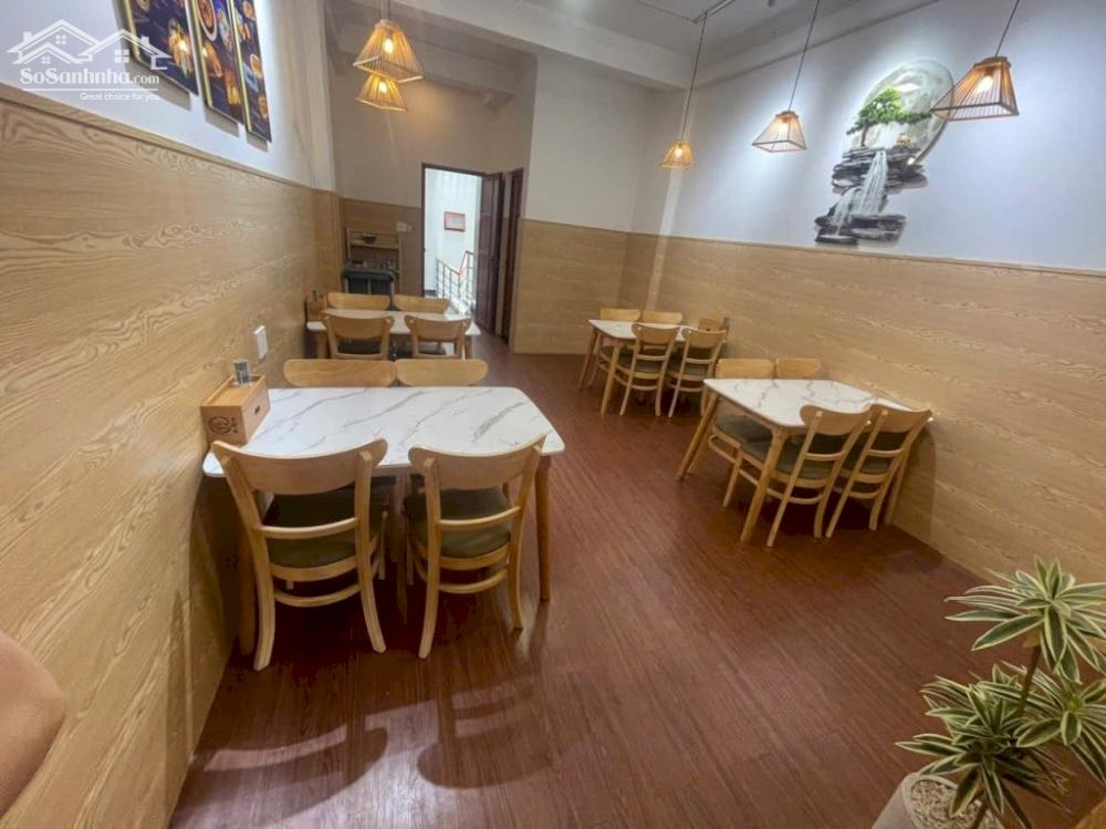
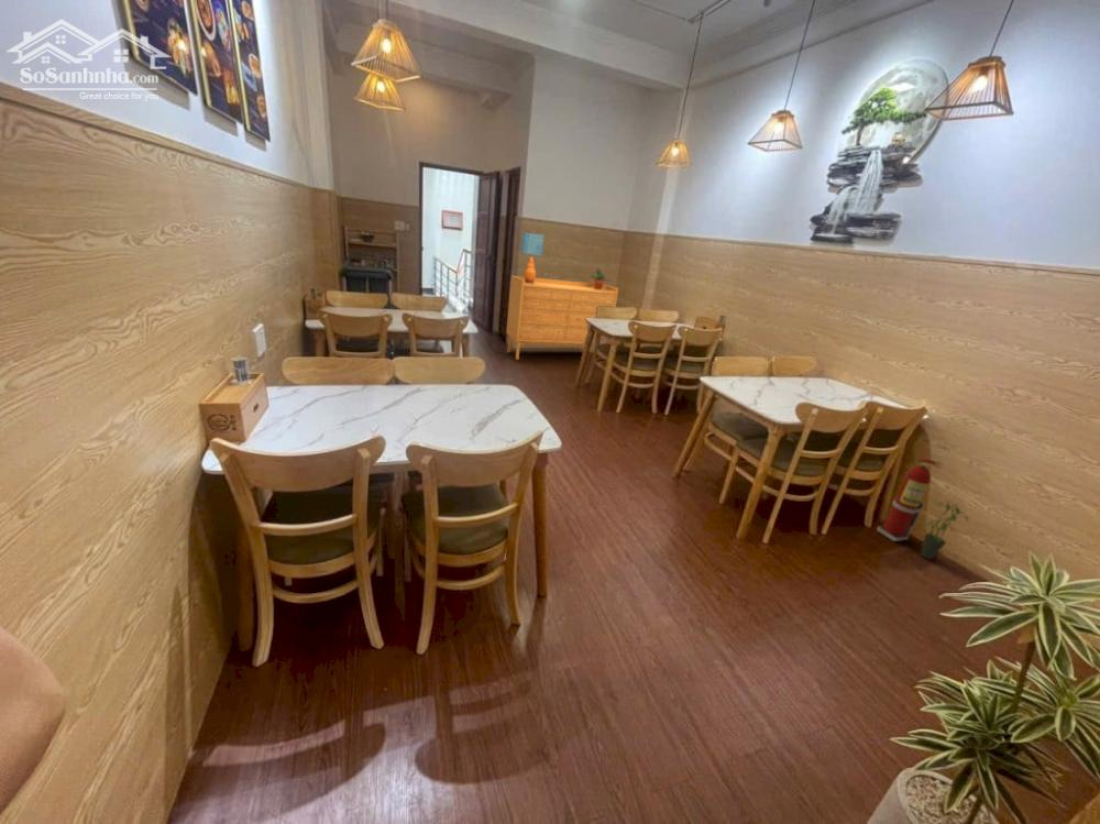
+ potted plant (600, 278)
+ table lamp (530, 257)
+ fire extinguisher (909, 498)
+ potted plant (942, 532)
+ sideboard (560, 320)
